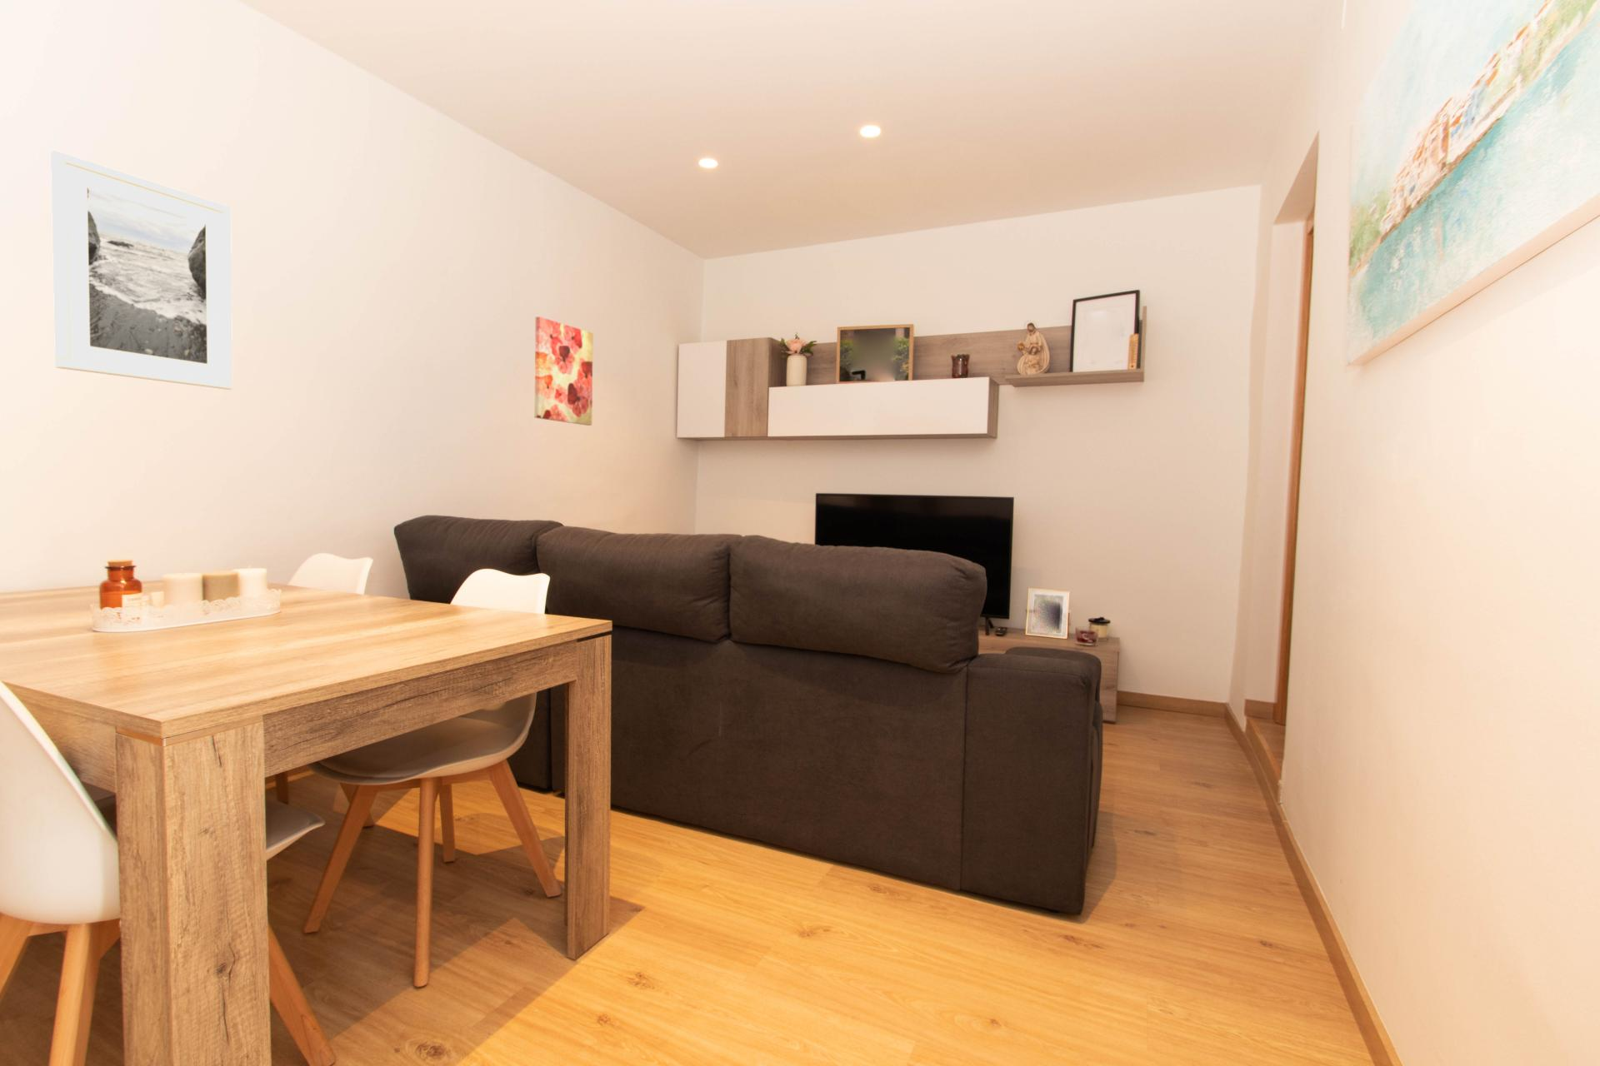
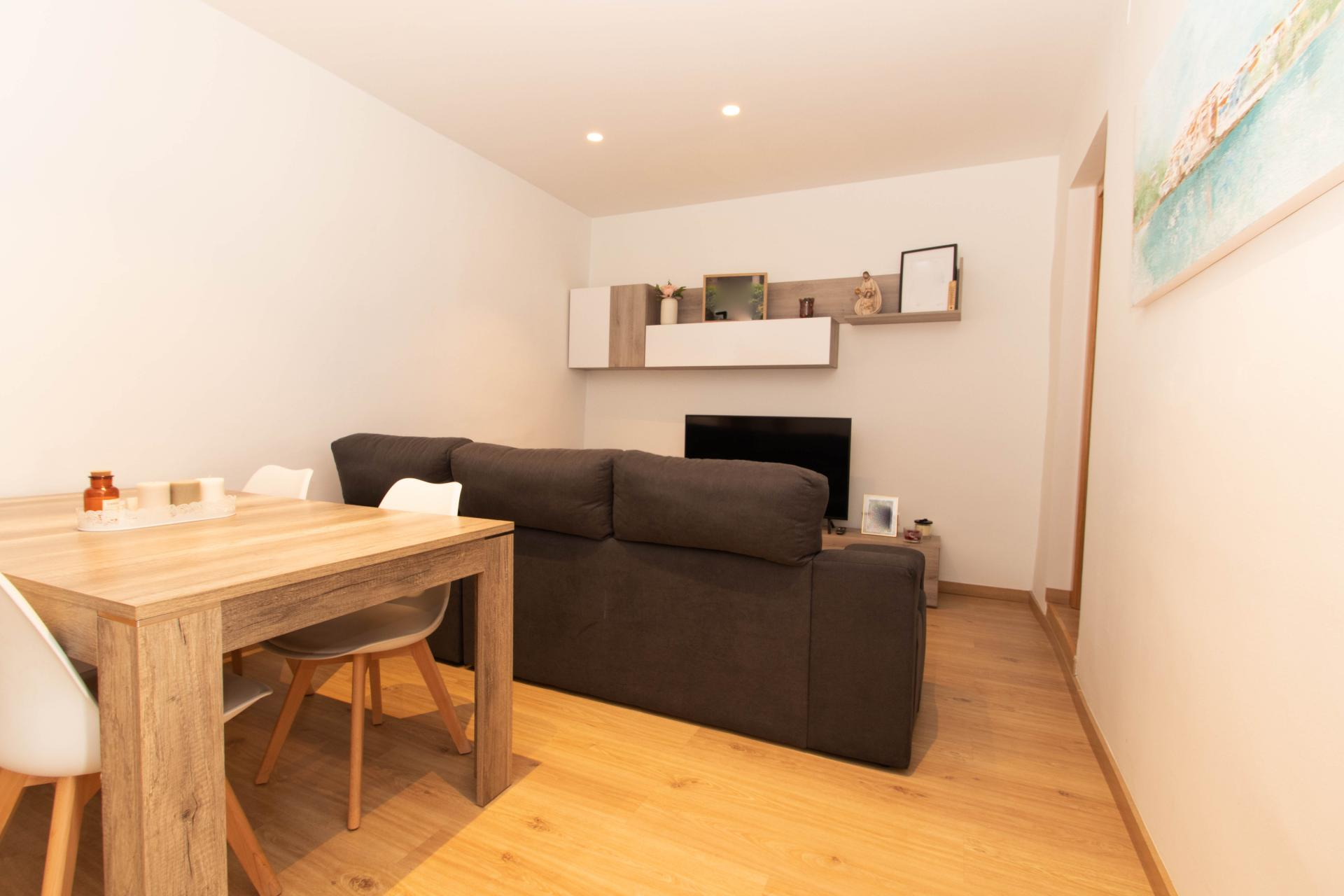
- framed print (149, 281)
- wall art (565, 374)
